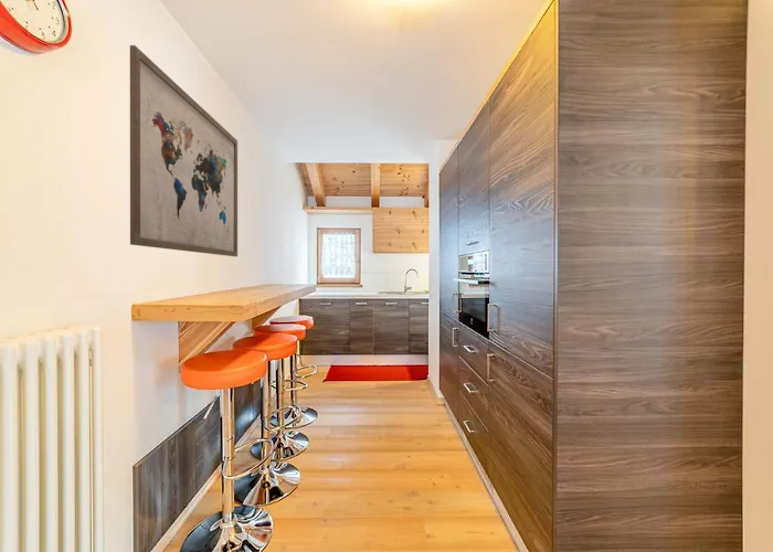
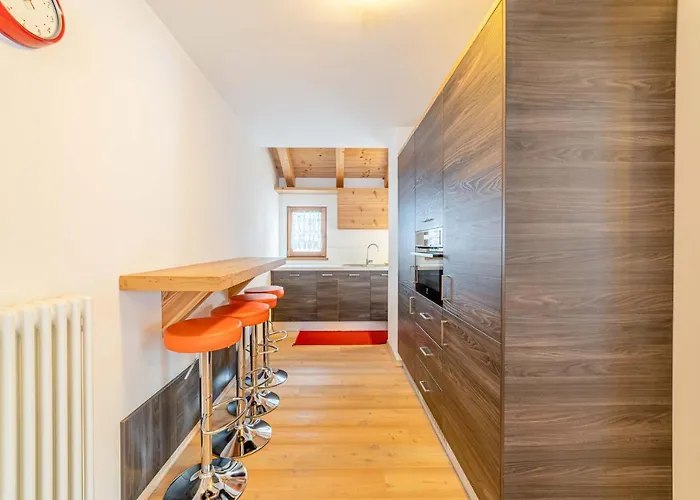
- wall art (198, 179)
